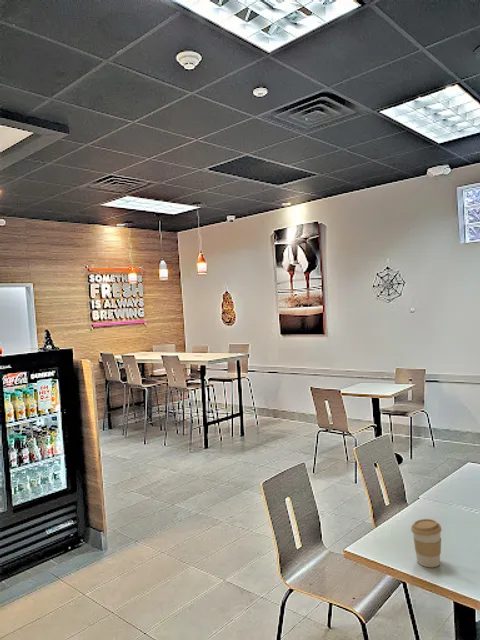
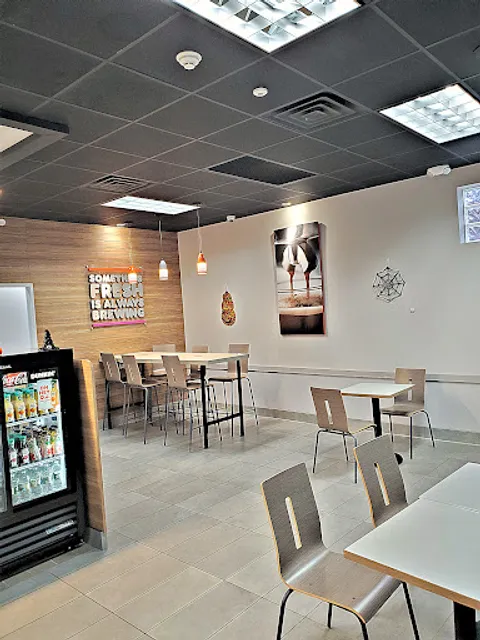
- coffee cup (427, 542)
